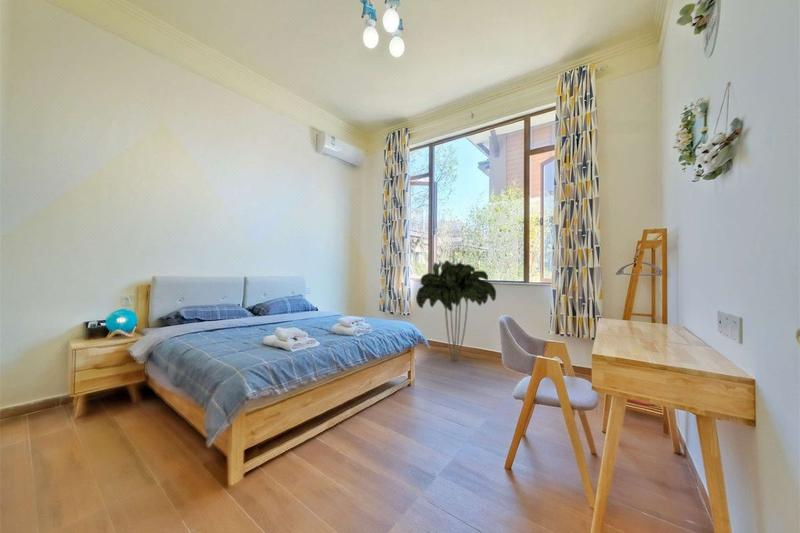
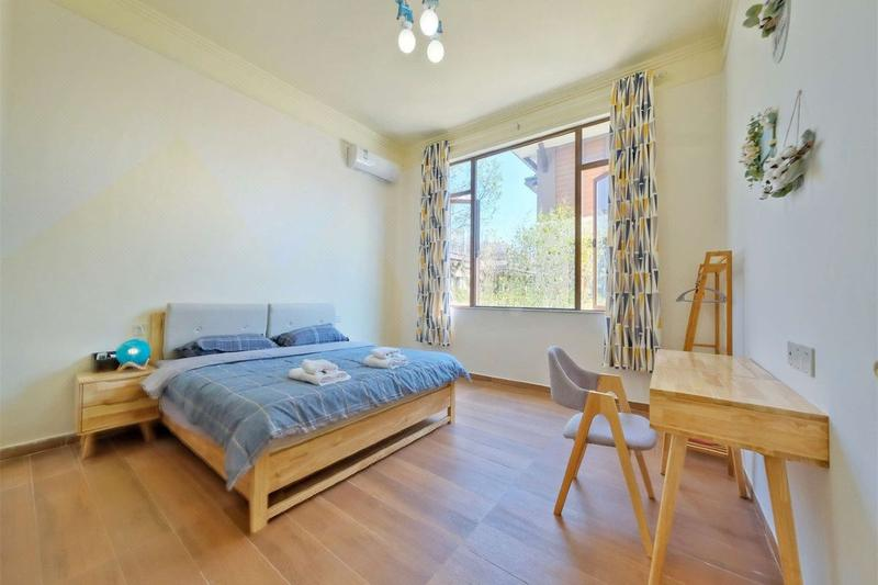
- indoor plant (452, 308)
